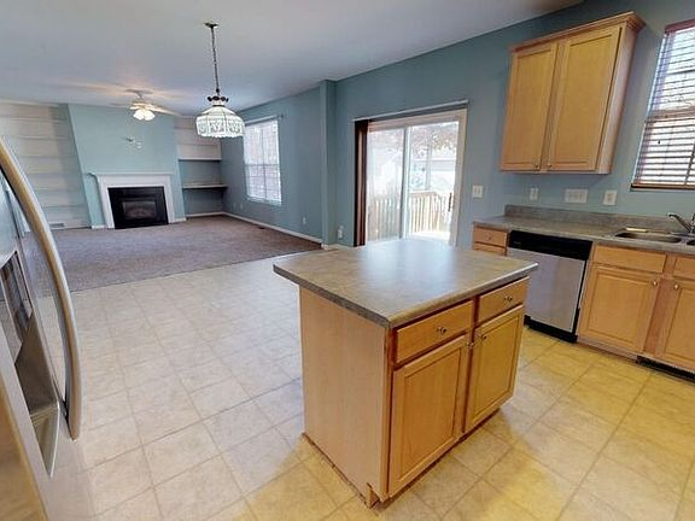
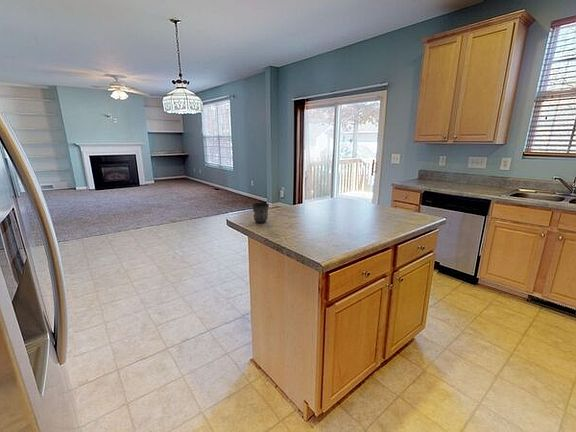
+ mug (261, 213)
